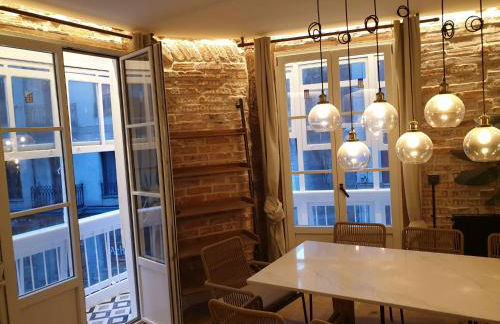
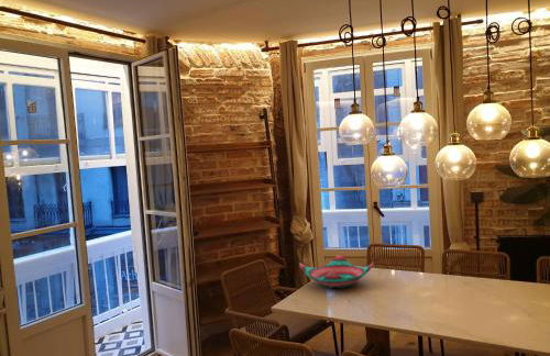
+ decorative bowl (336, 272)
